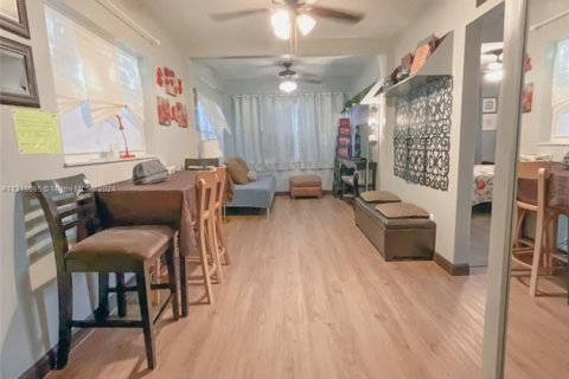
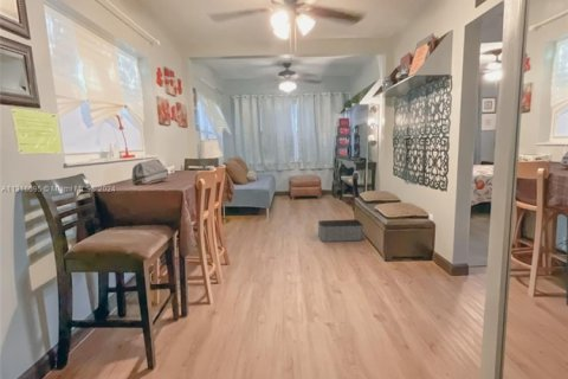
+ storage bin (340, 230)
